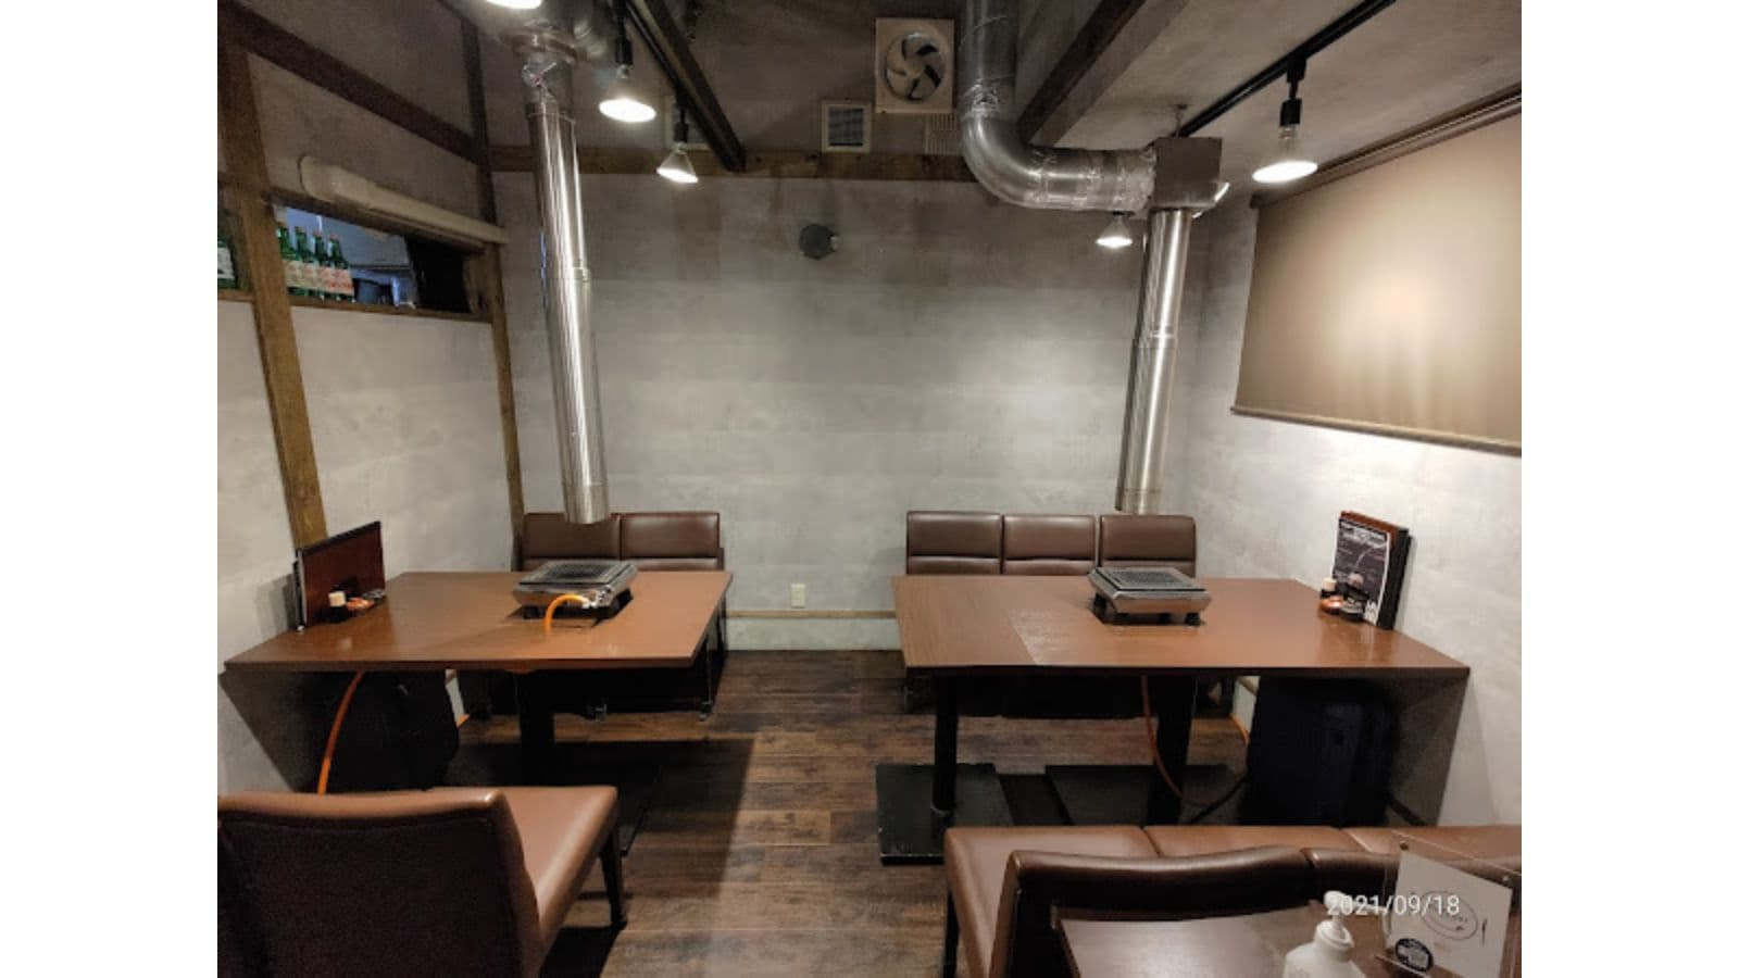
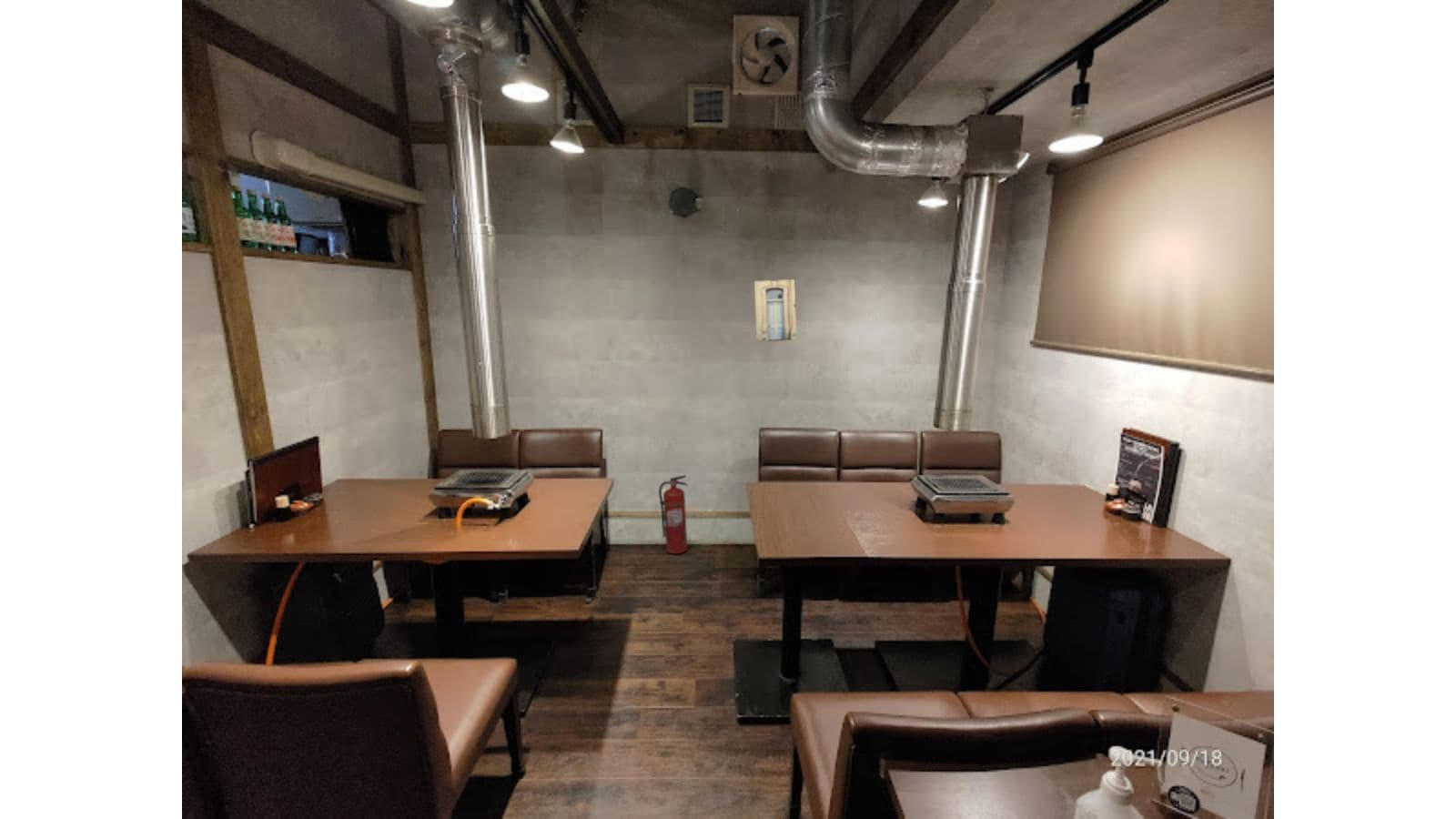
+ wall art (775, 310)
+ fire extinguisher (674, 513)
